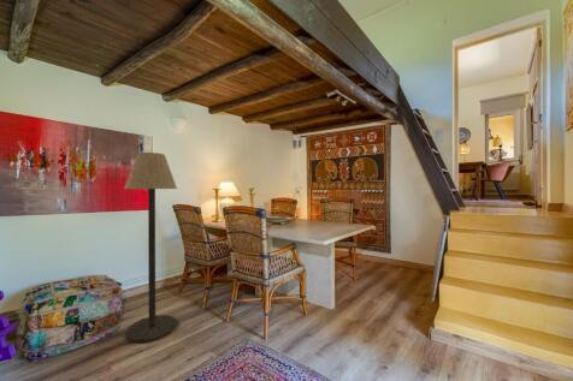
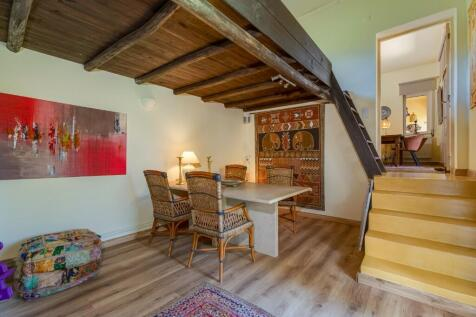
- floor lamp (152, 242)
